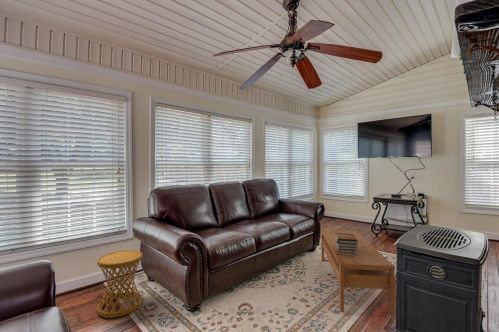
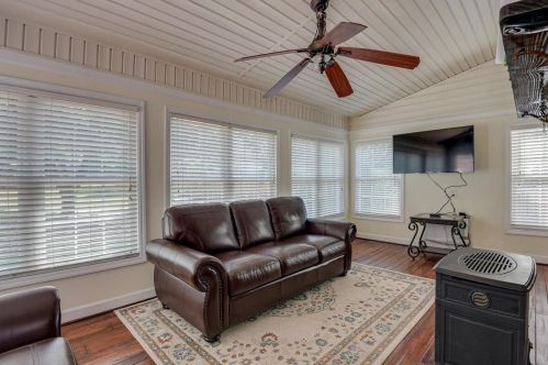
- side table (120, 281)
- book stack (346, 243)
- coffee table (349, 262)
